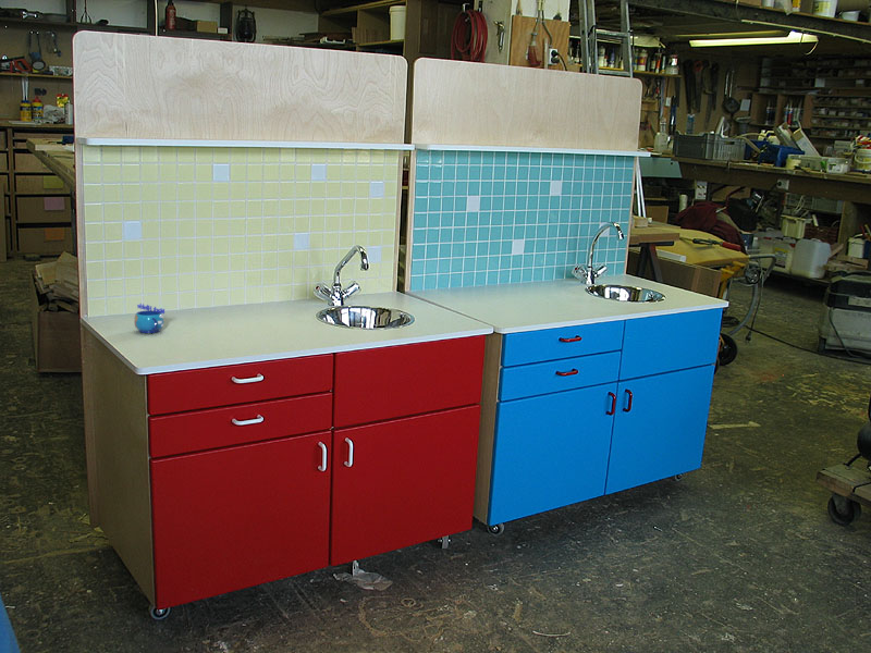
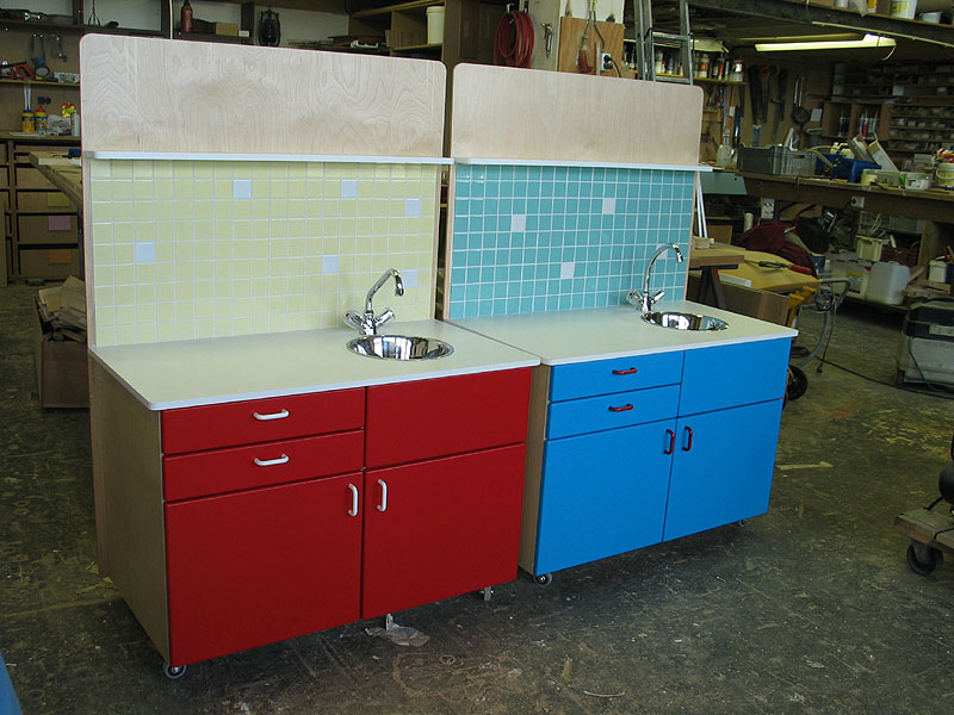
- mug (149, 318)
